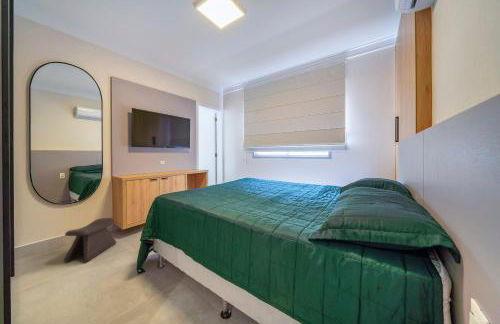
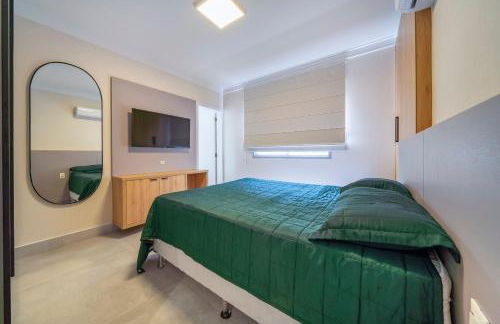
- stool (92, 238)
